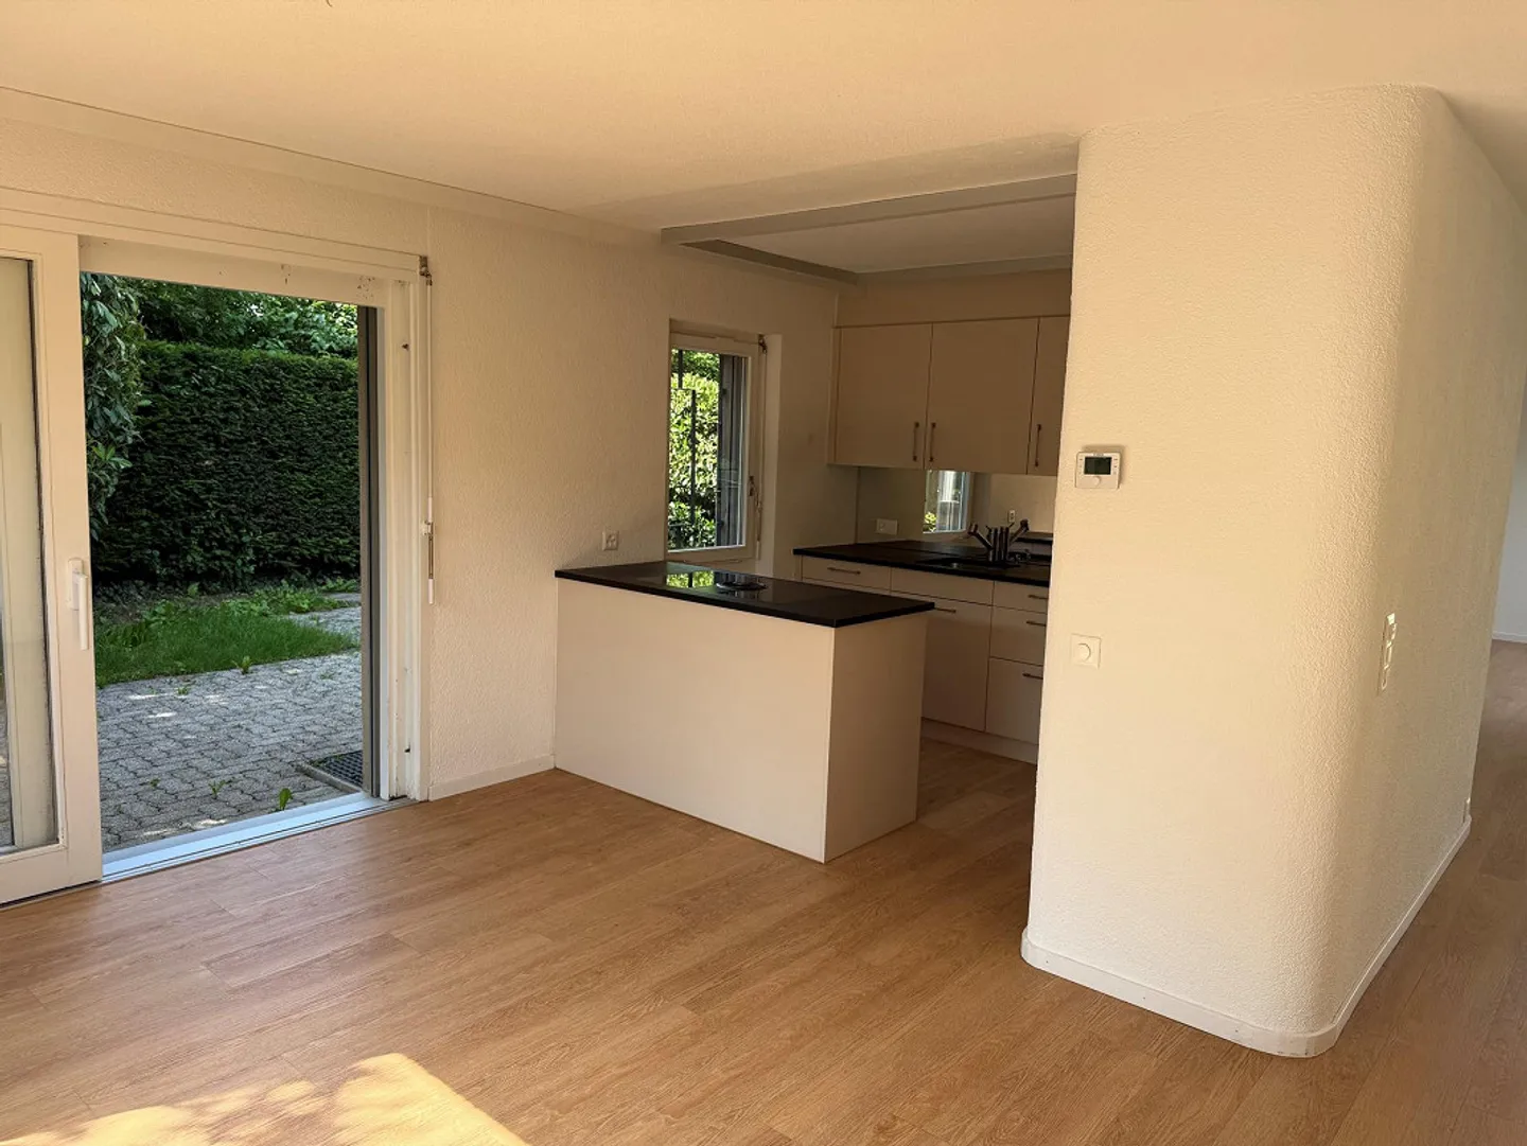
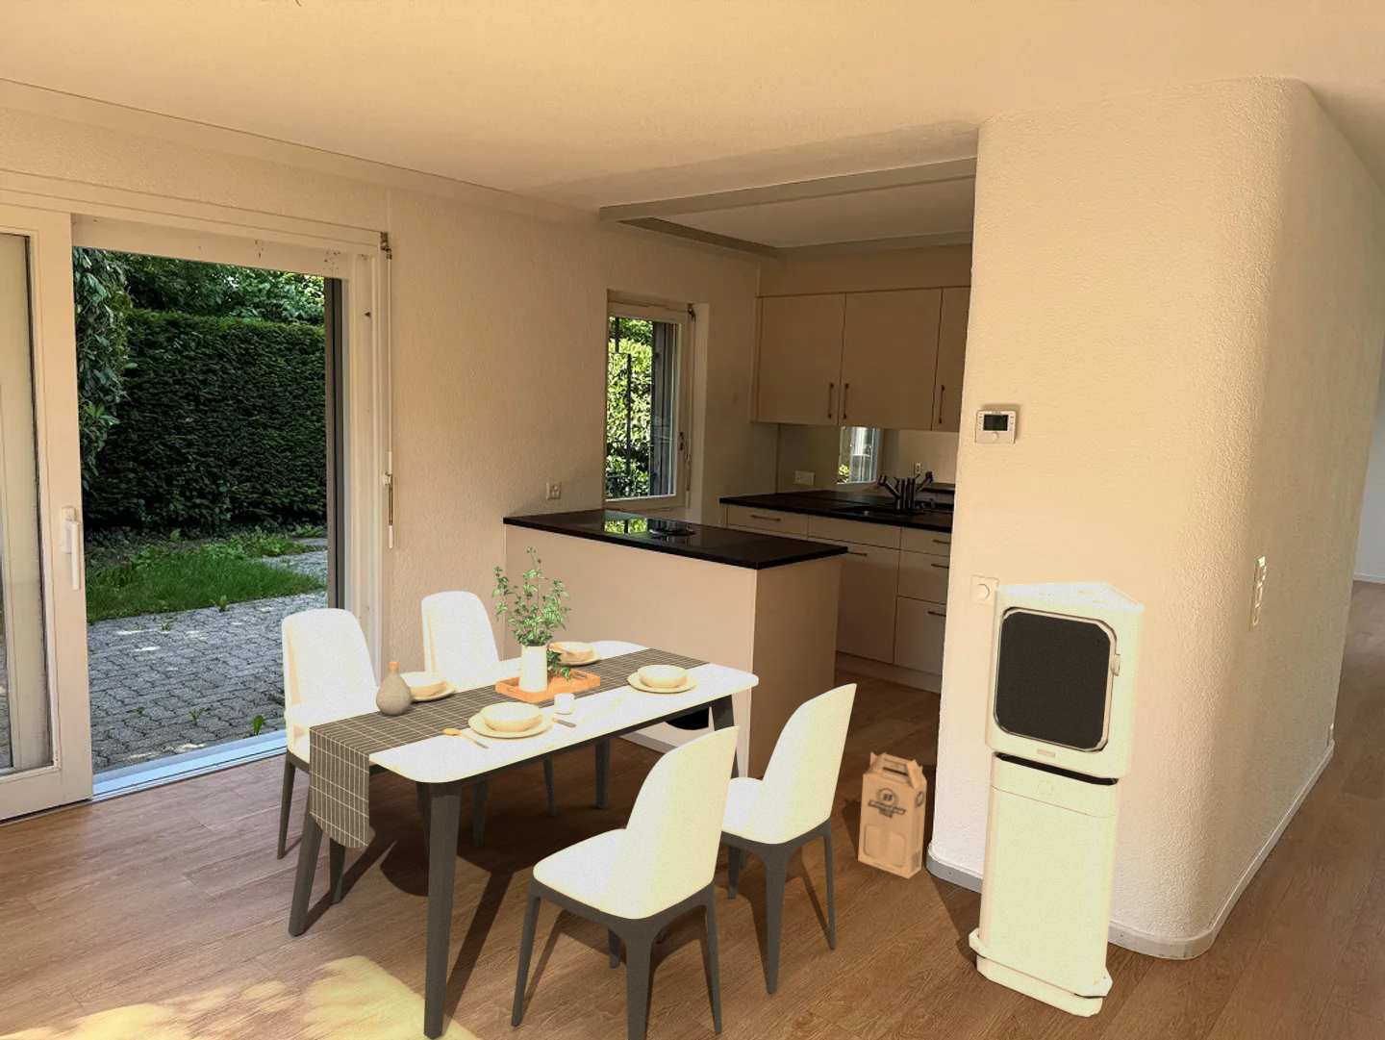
+ air purifier (1066, 783)
+ dining table (544, 726)
+ cardboard box (892, 811)
